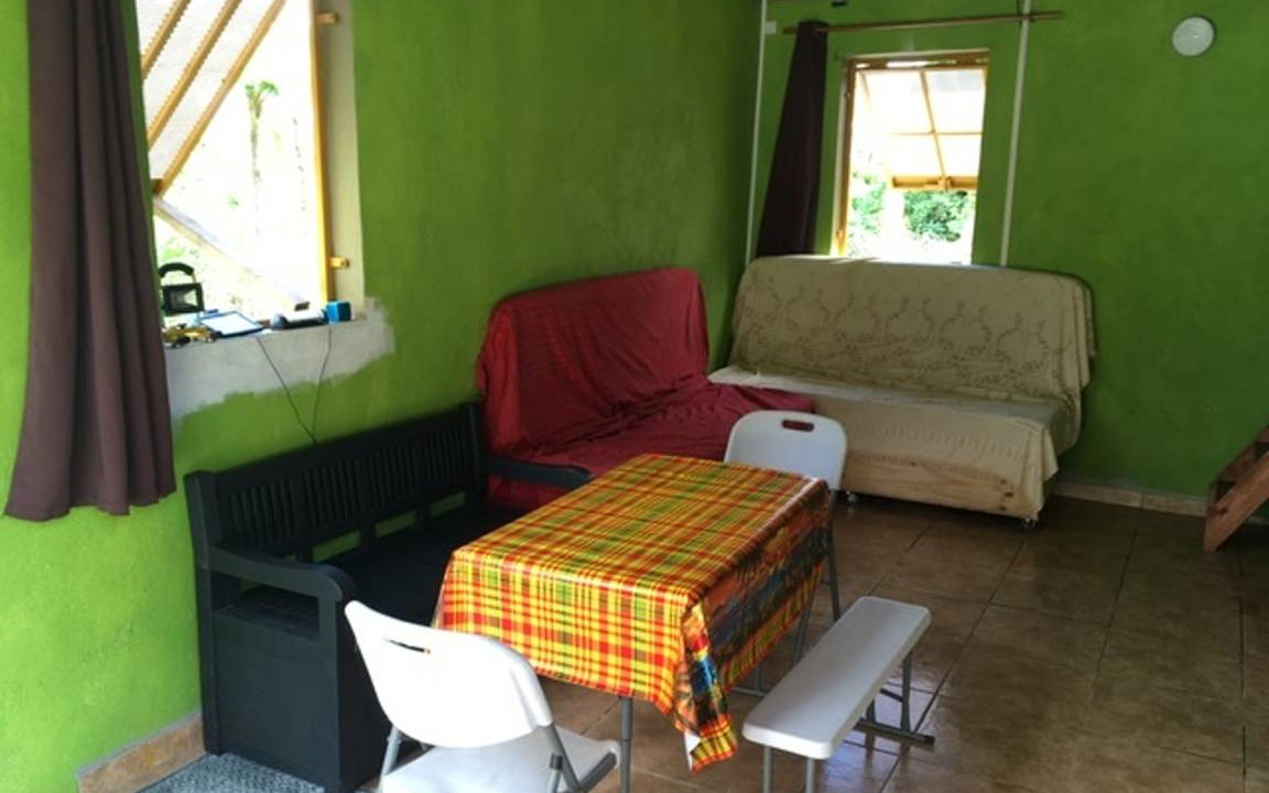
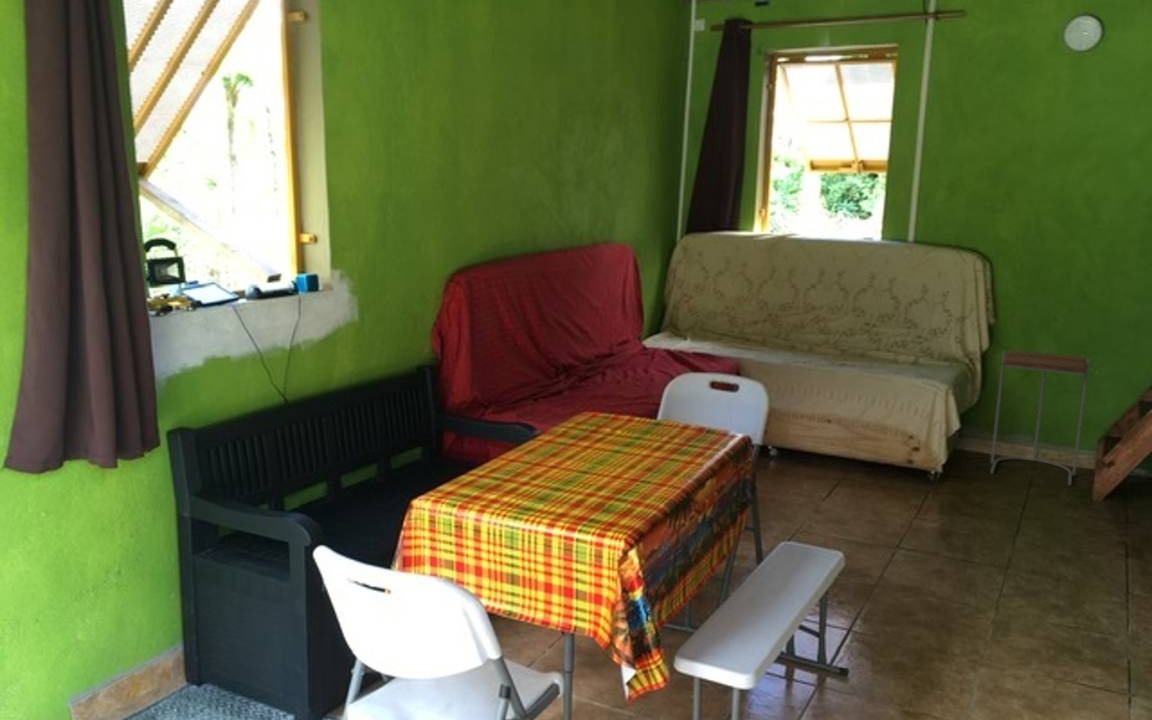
+ side table (1038, 412)
